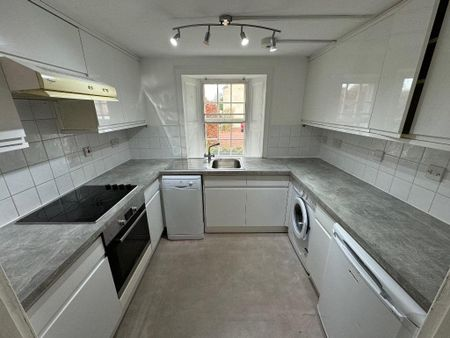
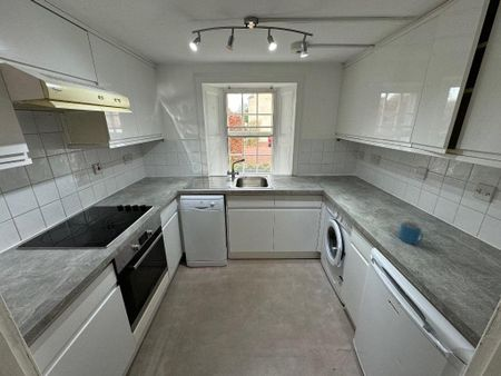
+ mug (412, 234)
